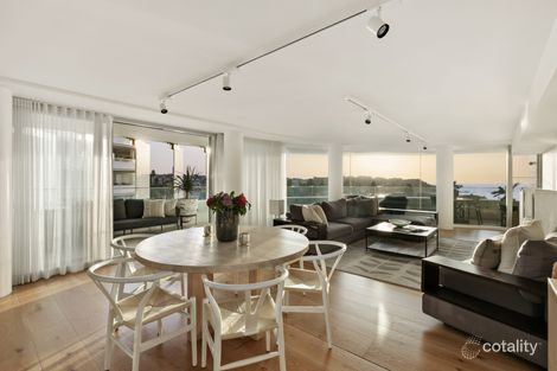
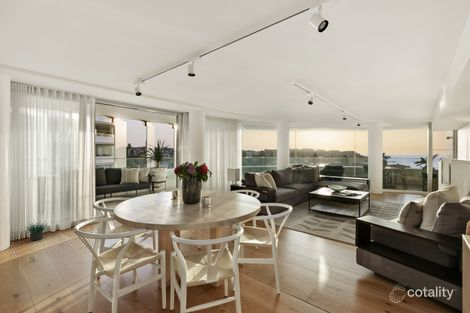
+ potted plant (36, 228)
